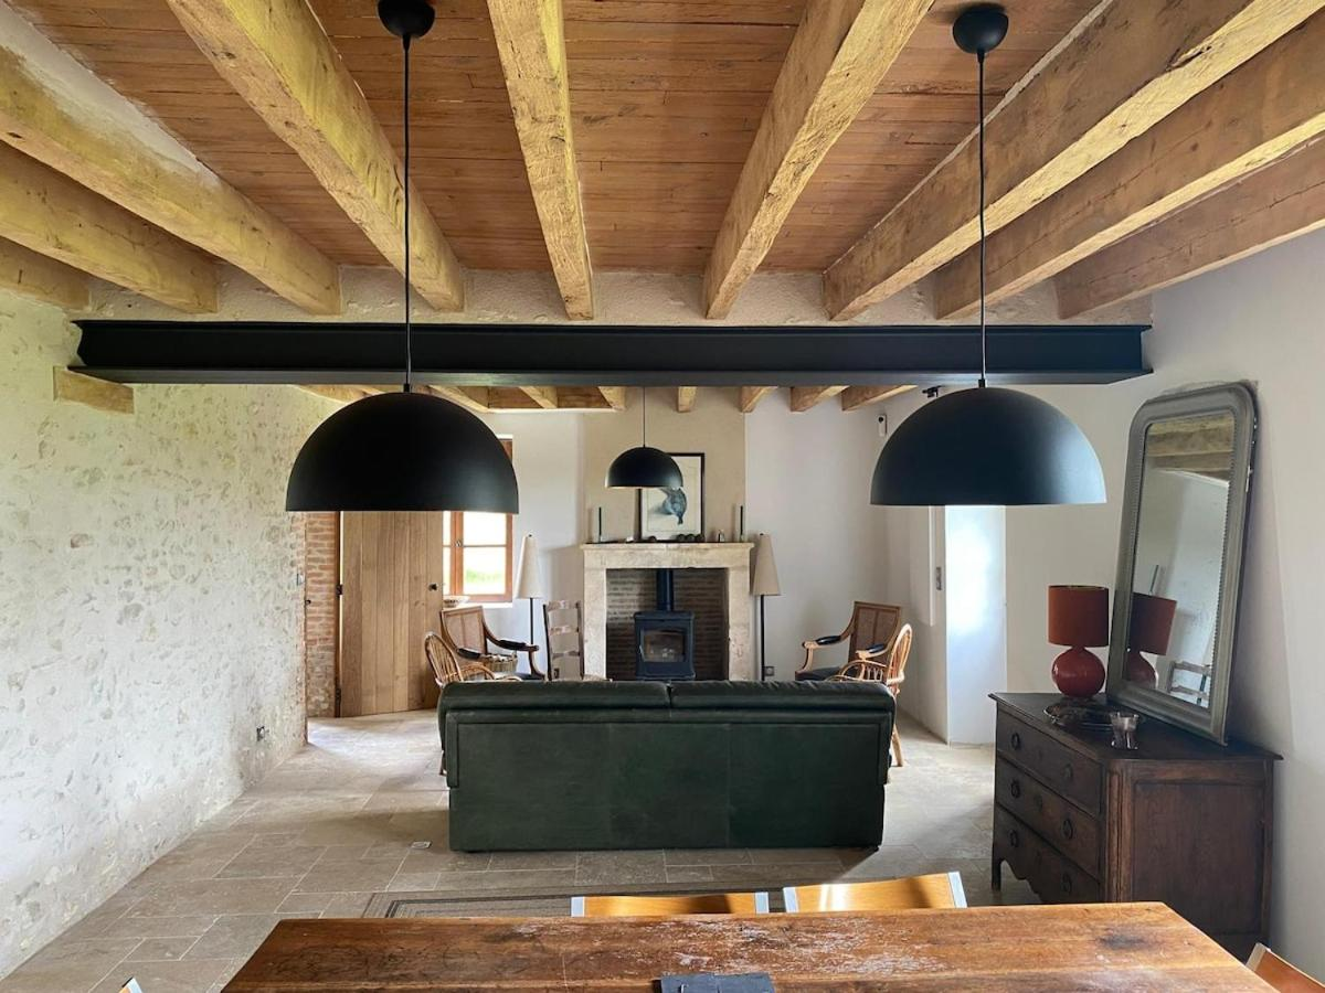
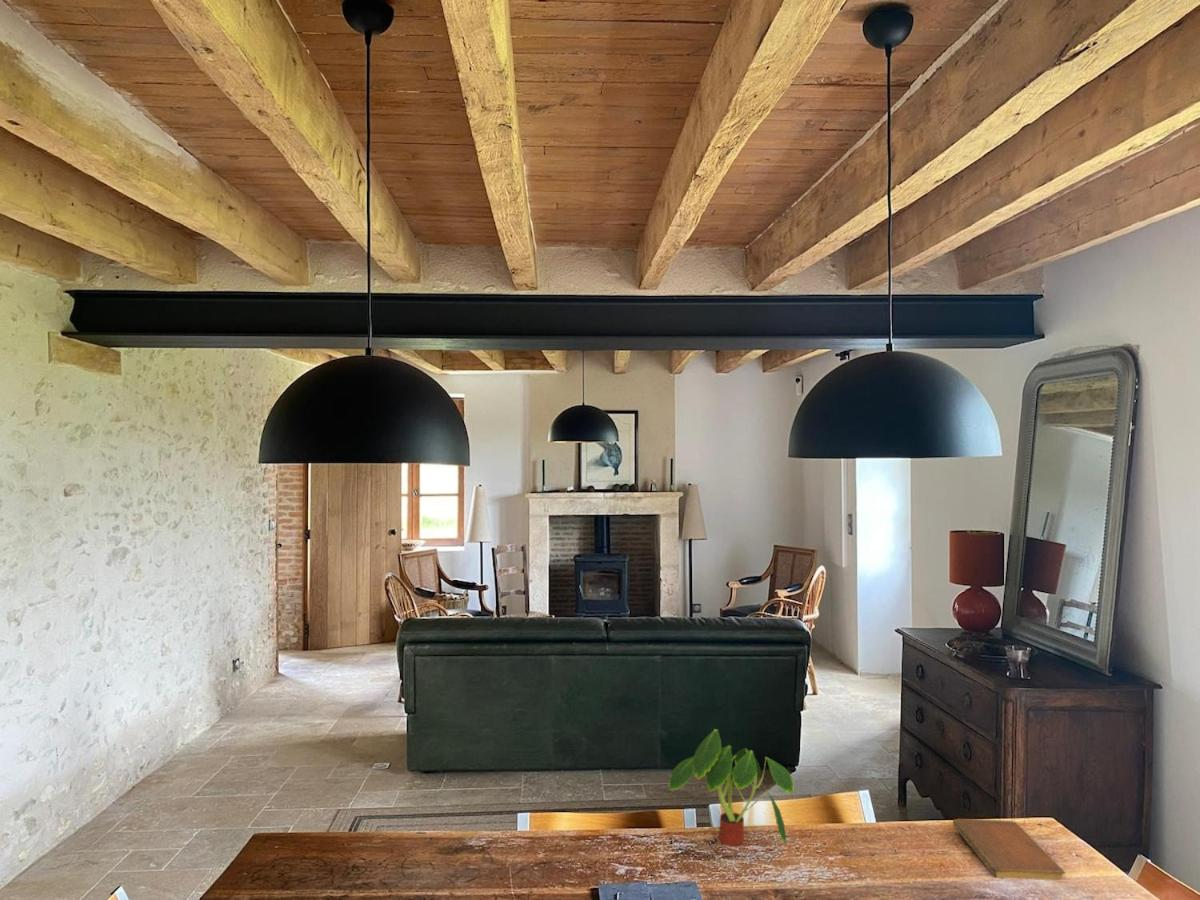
+ notebook (1005, 848)
+ plant (736, 787)
